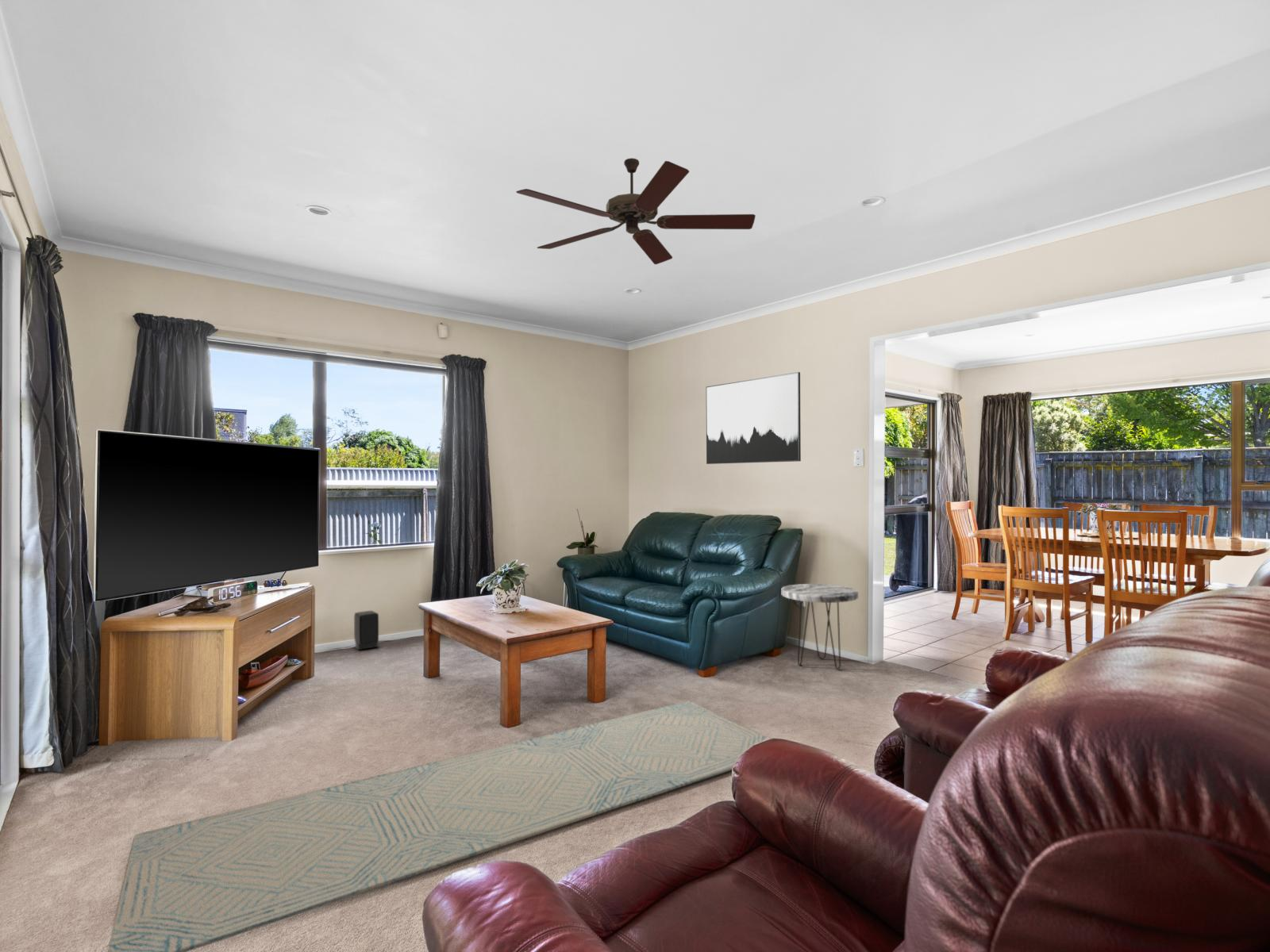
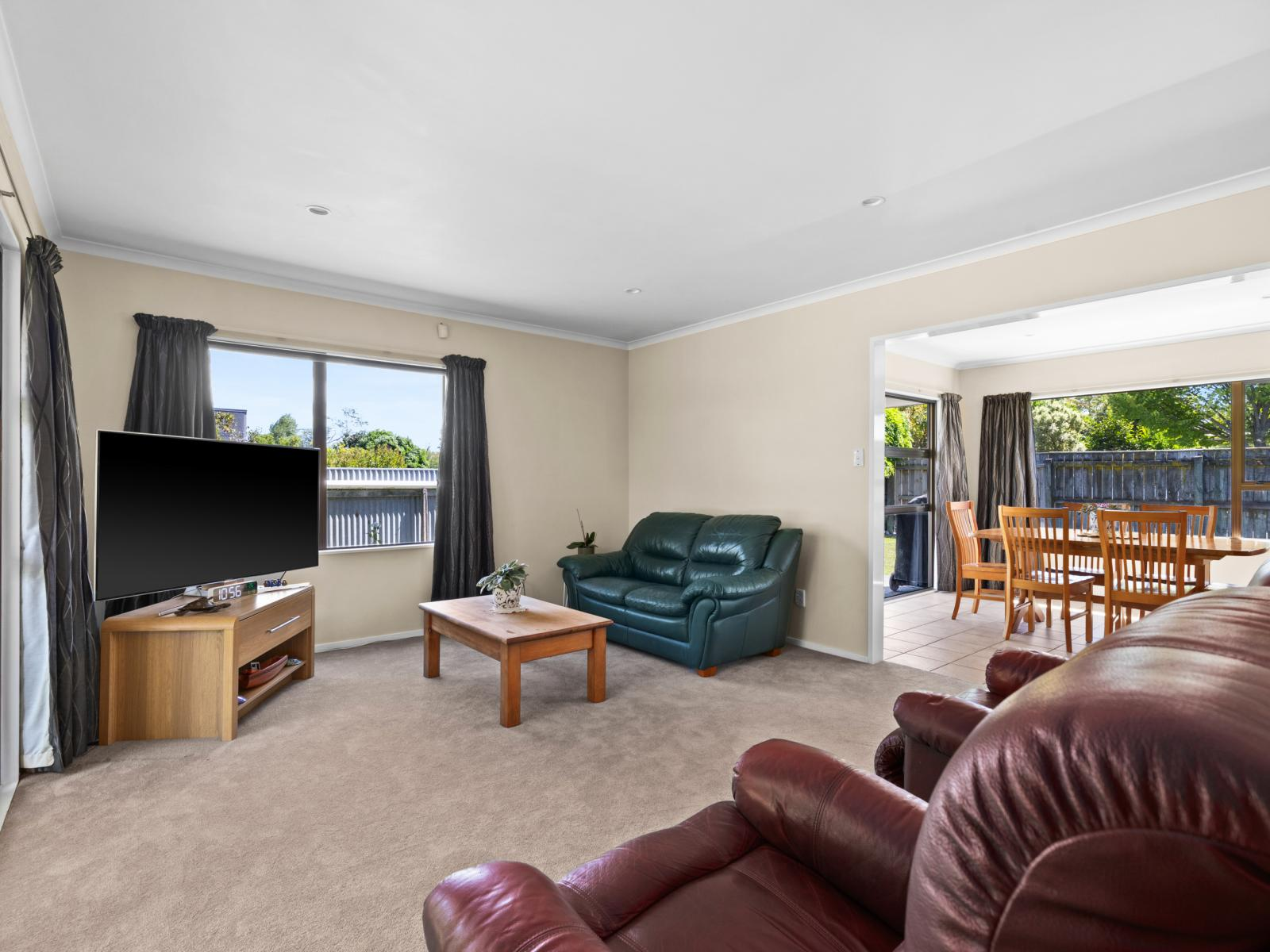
- speaker (366, 630)
- wall art (749, 421)
- rug (506, 786)
- ceiling fan (640, 197)
- side table (815, 627)
